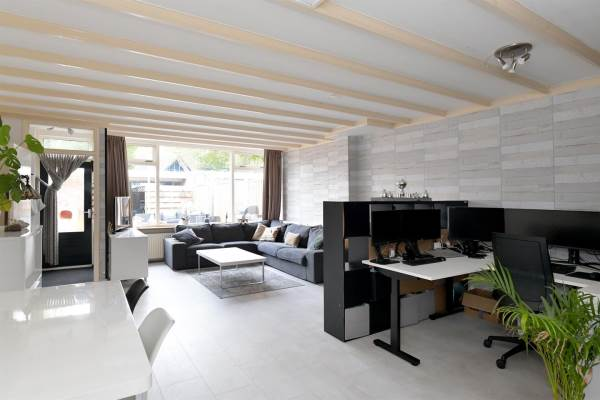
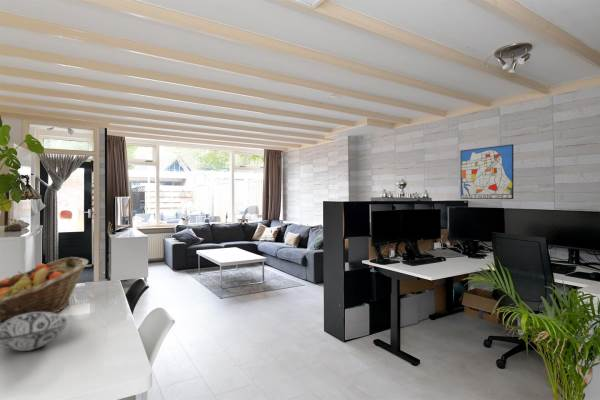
+ wall art (485, 173)
+ decorative bowl (31, 333)
+ fruit basket (37, 286)
